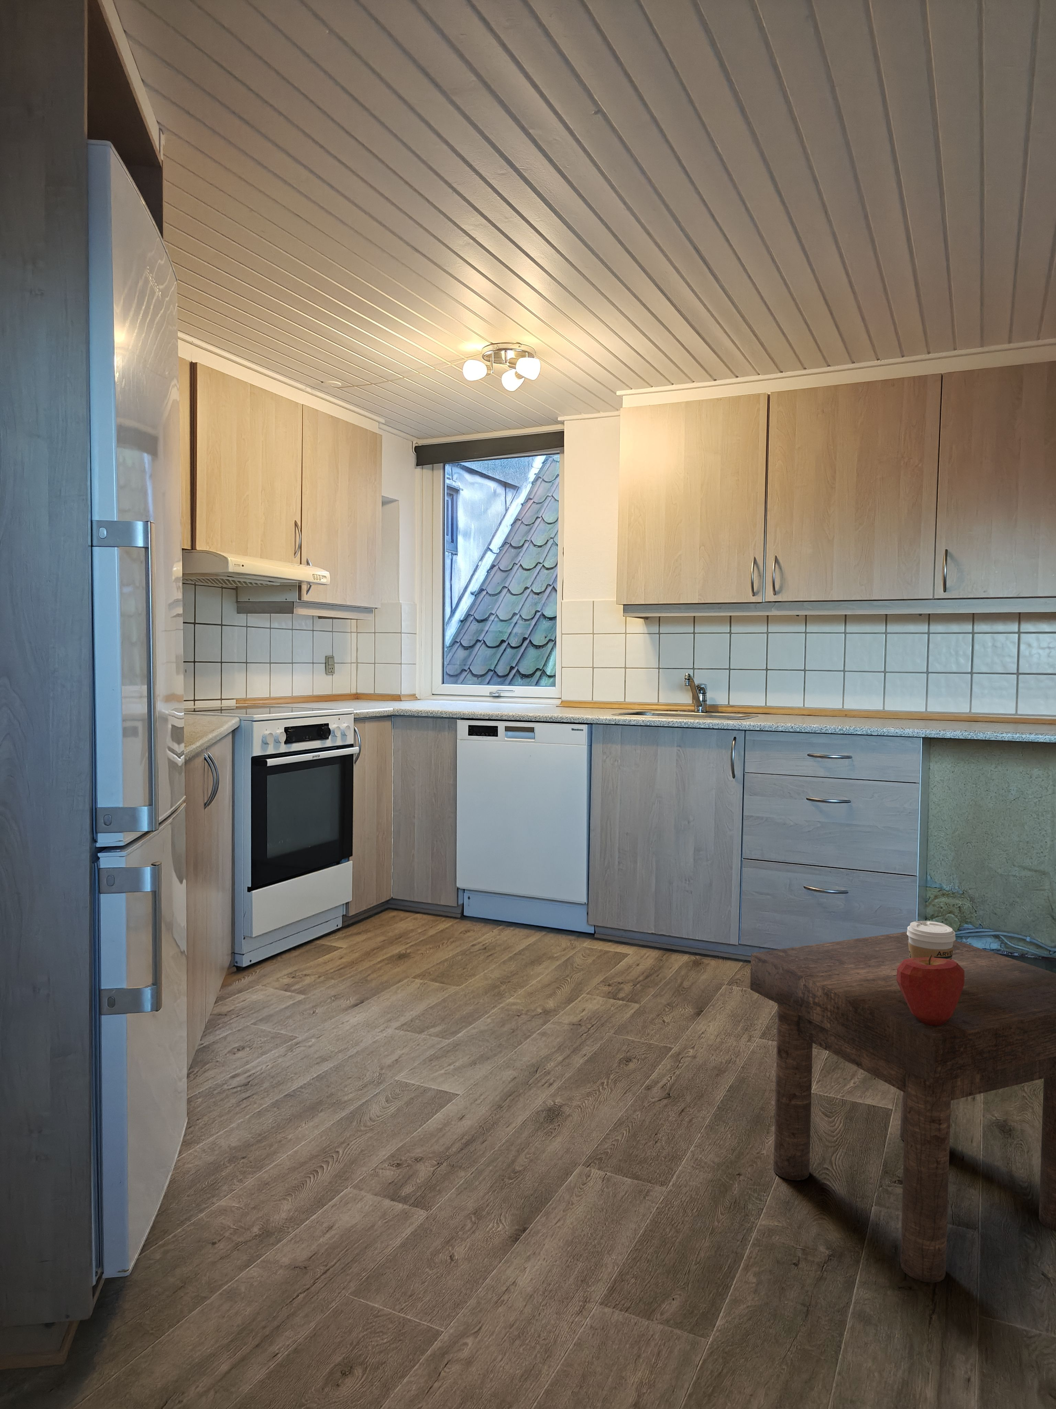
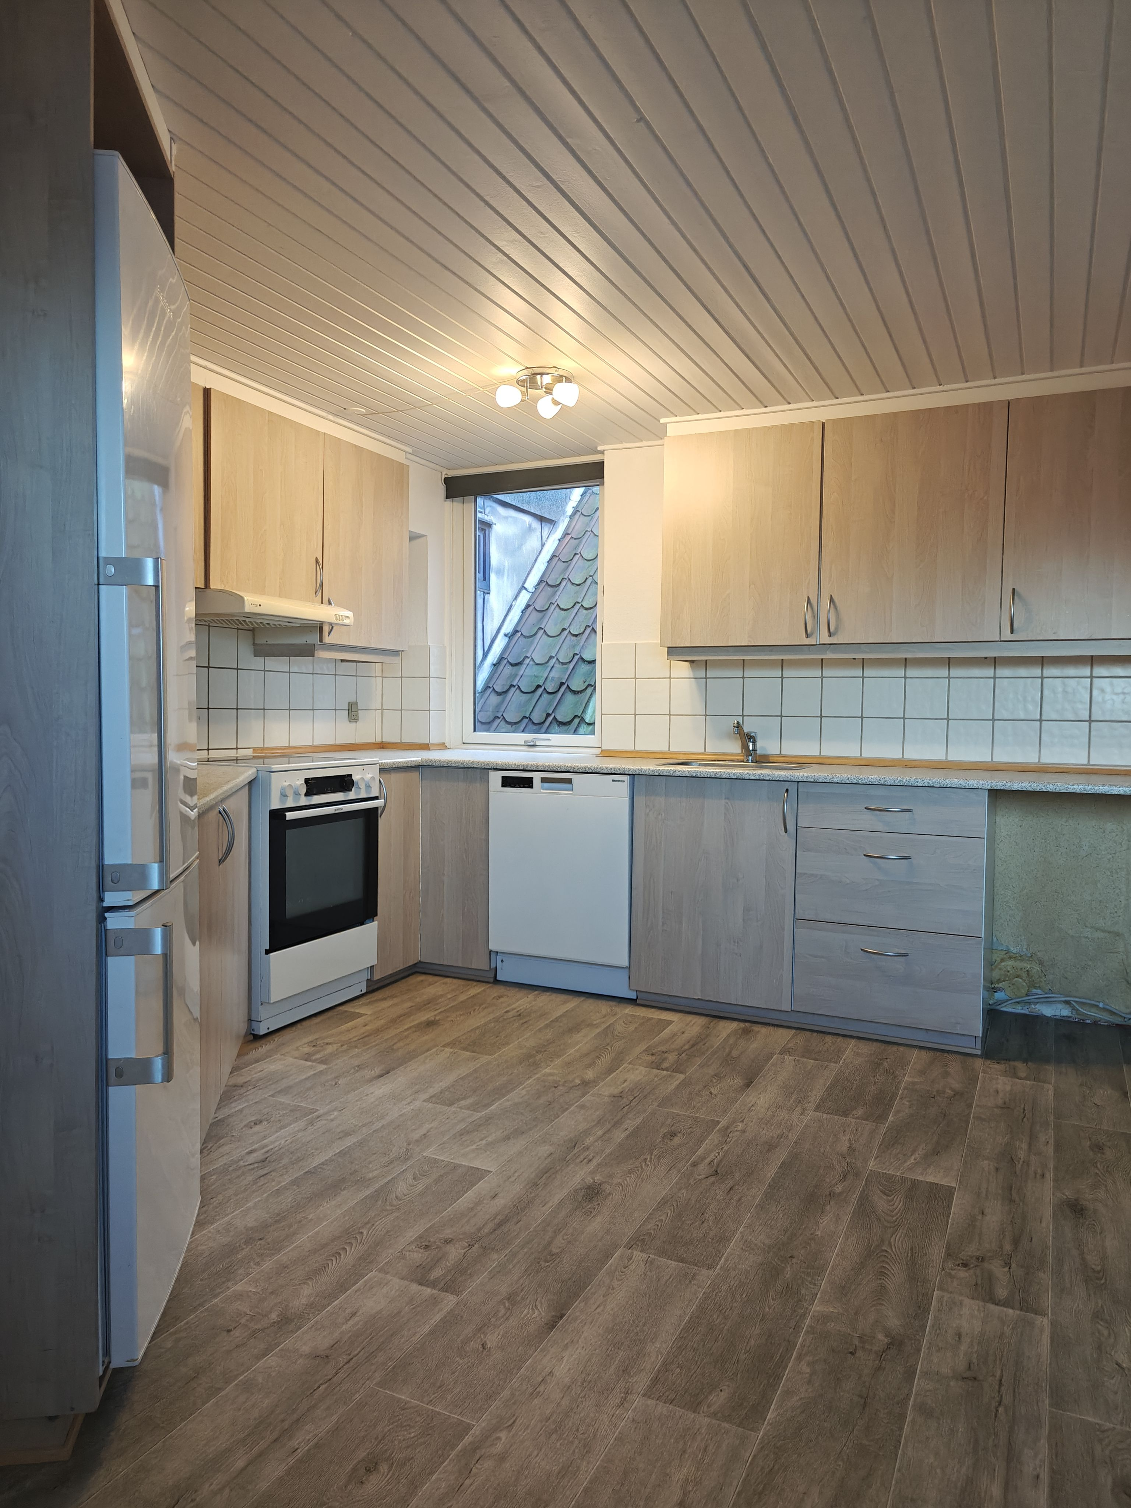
- coffee cup (931, 954)
- apple (931, 986)
- stool (925, 1086)
